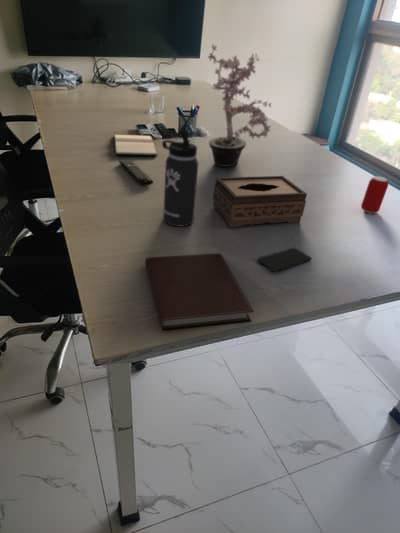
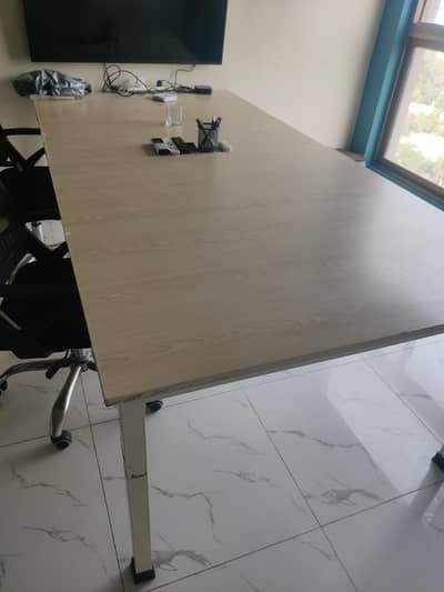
- thermos bottle (178, 176)
- potted plant (236, 113)
- notebook (194, 287)
- tissue box (258, 200)
- beverage can (374, 195)
- remote control (135, 172)
- hardback book (134, 142)
- smartphone (284, 259)
